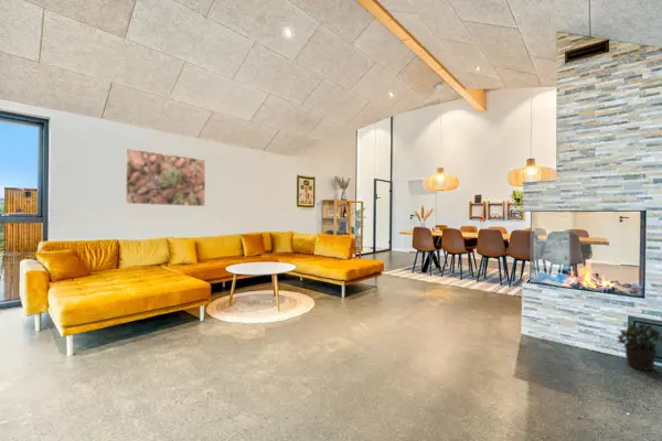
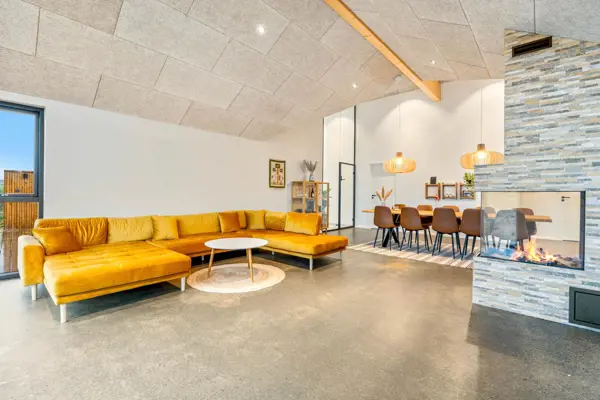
- potted plant (642, 344)
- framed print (168, 180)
